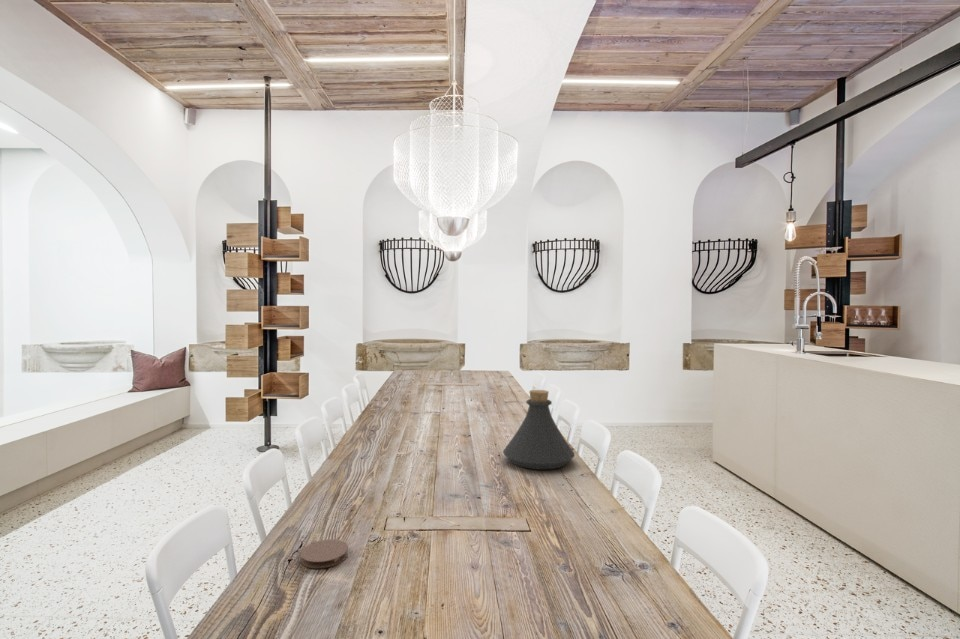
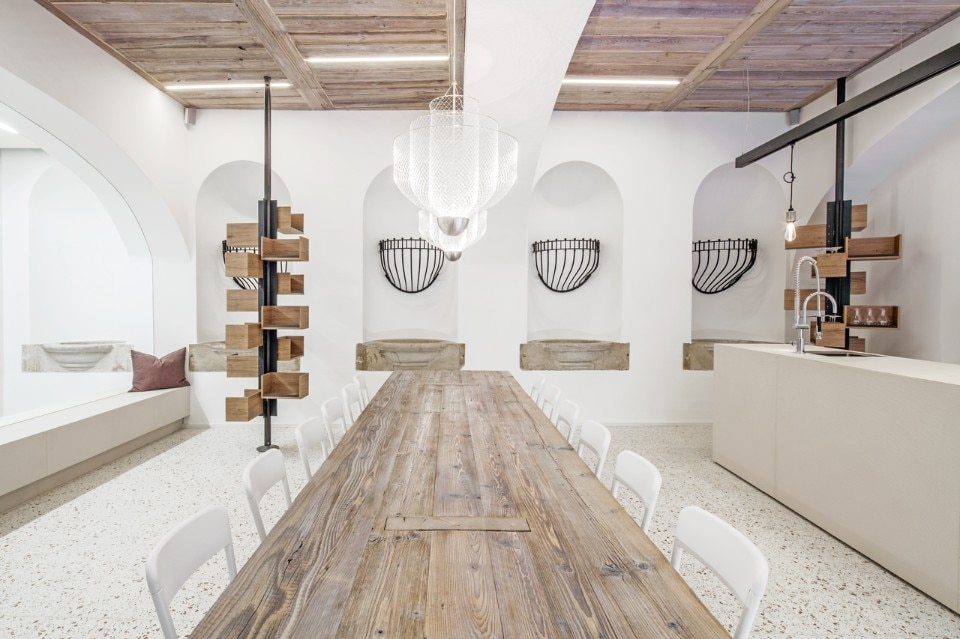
- coaster (324, 553)
- bottle (538, 426)
